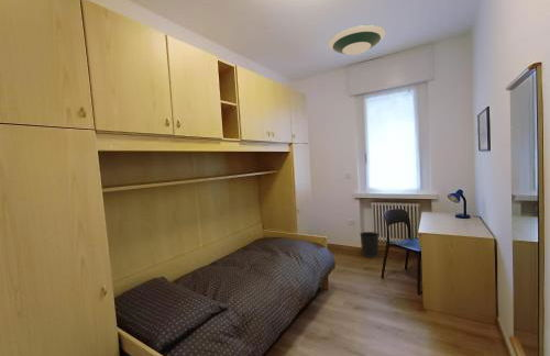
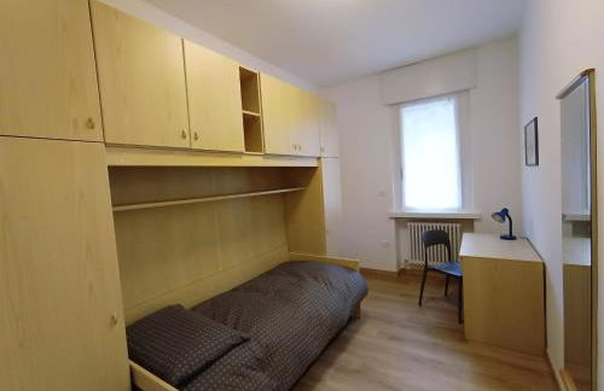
- wastebasket (370, 244)
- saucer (355, 46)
